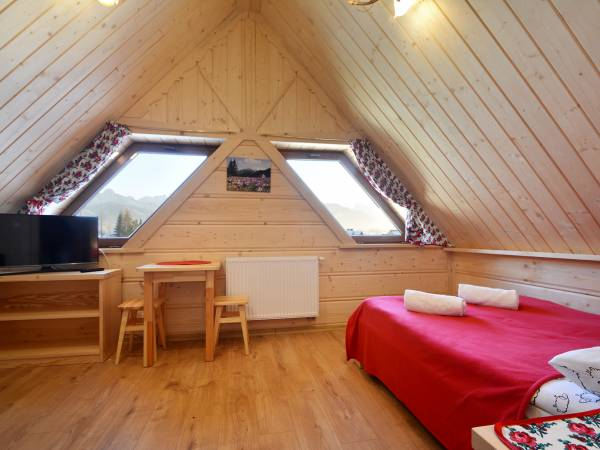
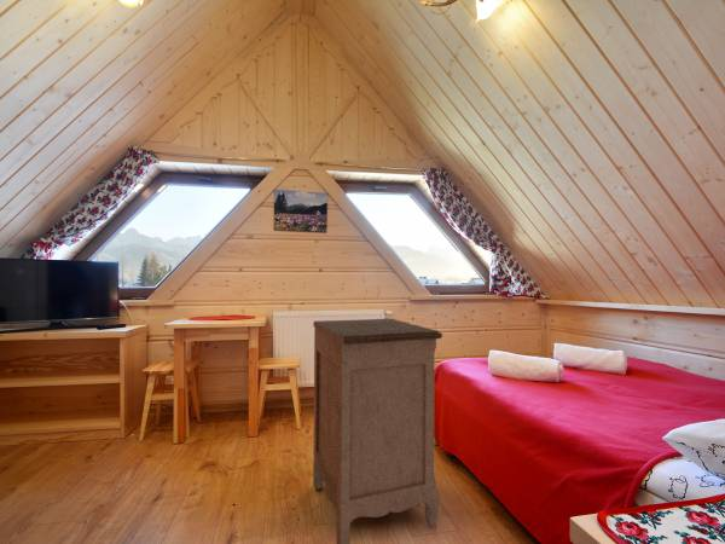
+ nightstand (377, 412)
